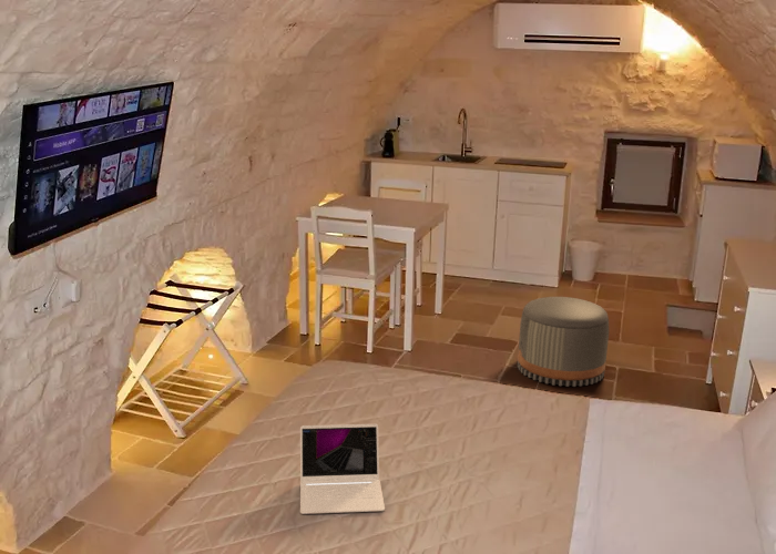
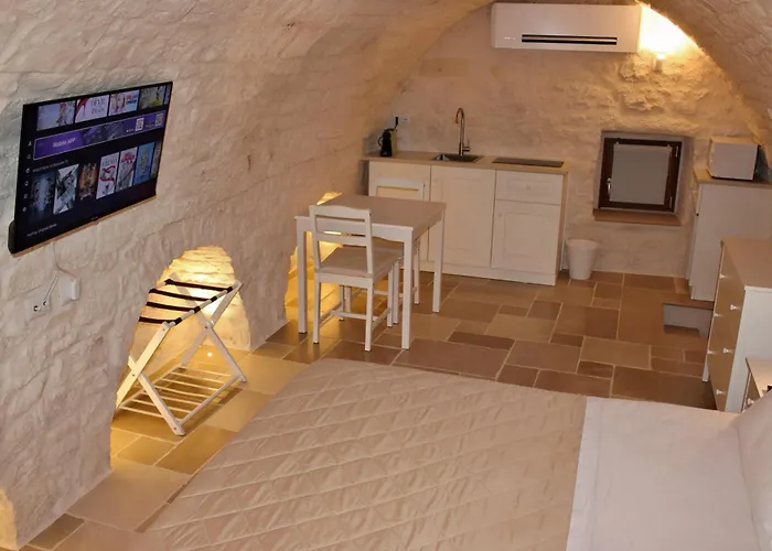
- laptop (340, 463)
- pouf (563, 336)
